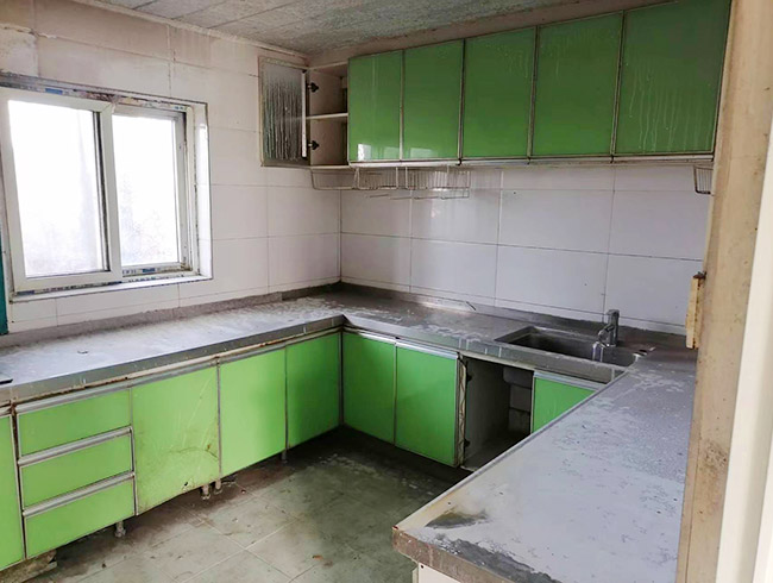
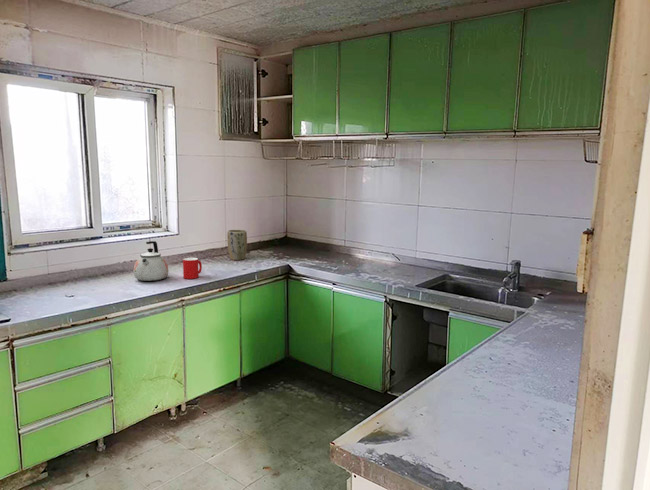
+ cup (193, 267)
+ plant pot (237, 244)
+ kettle (150, 260)
